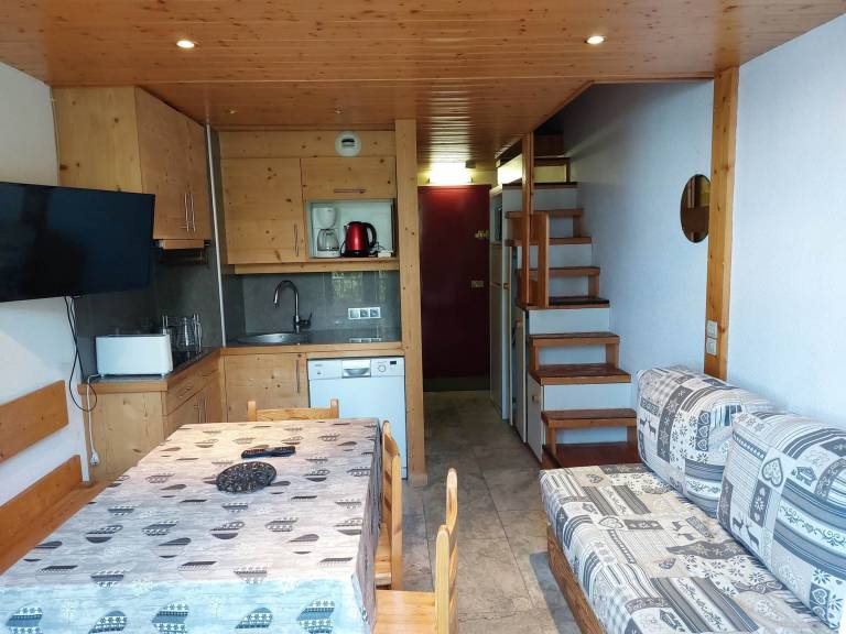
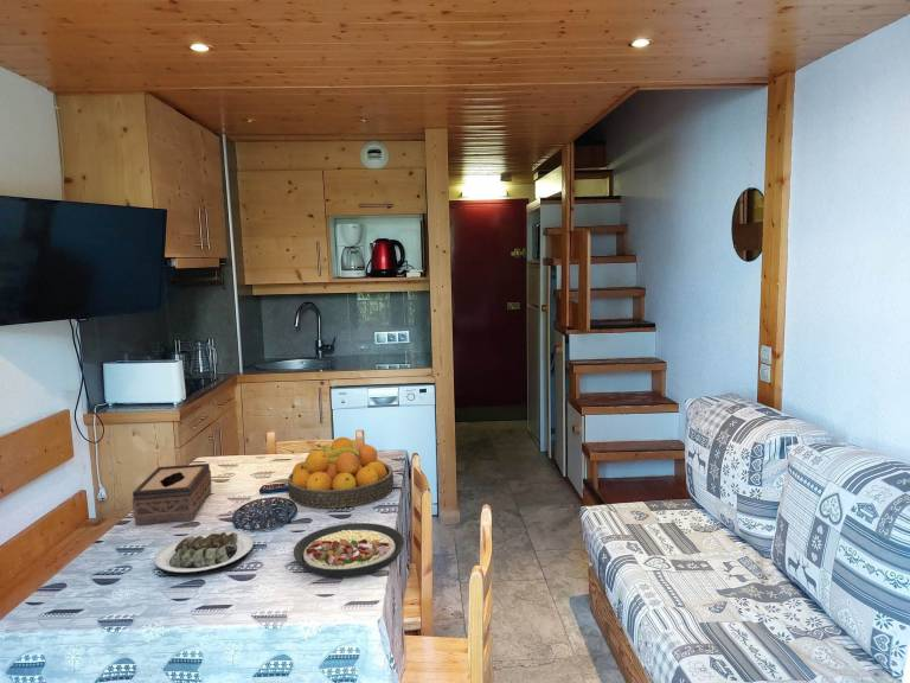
+ fruit bowl (340, 466)
+ tissue box (174, 492)
+ plate (205, 549)
+ plate (350, 547)
